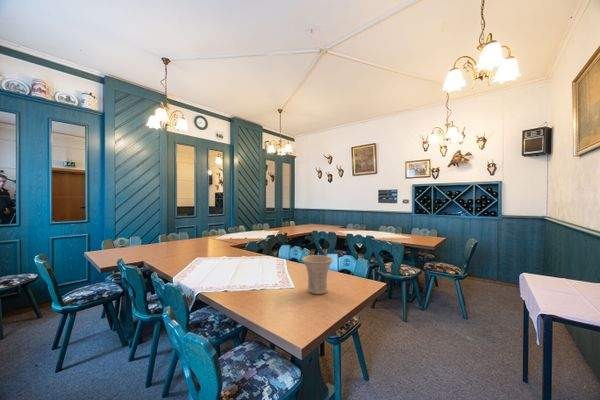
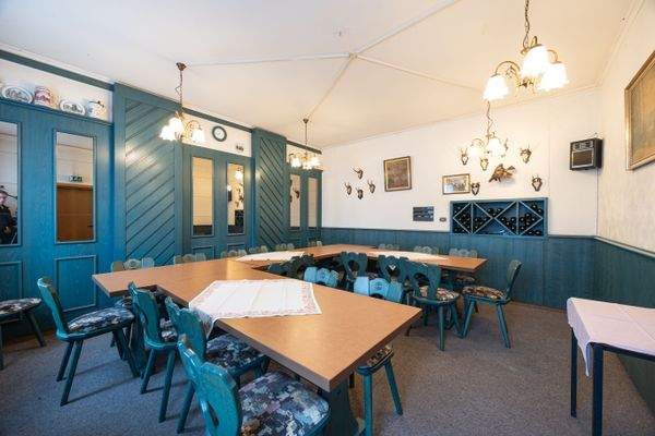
- vase (317, 274)
